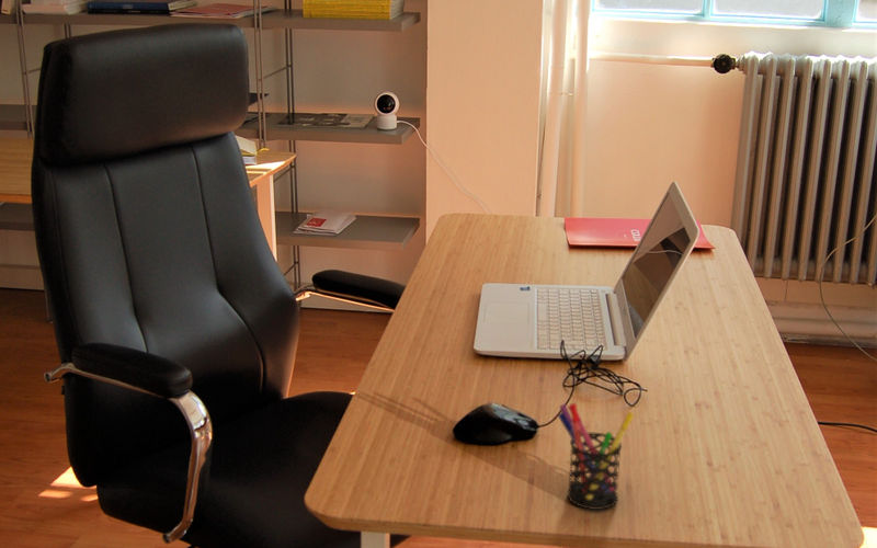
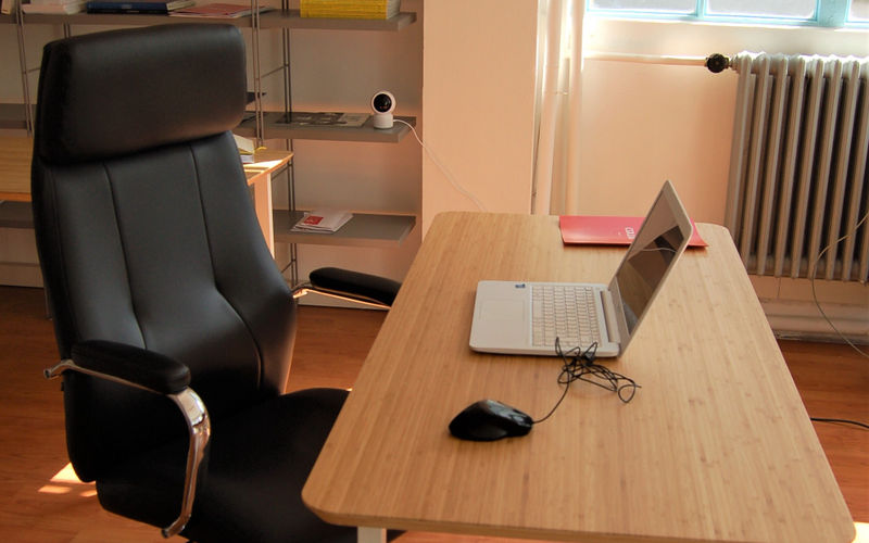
- pen holder (594, 453)
